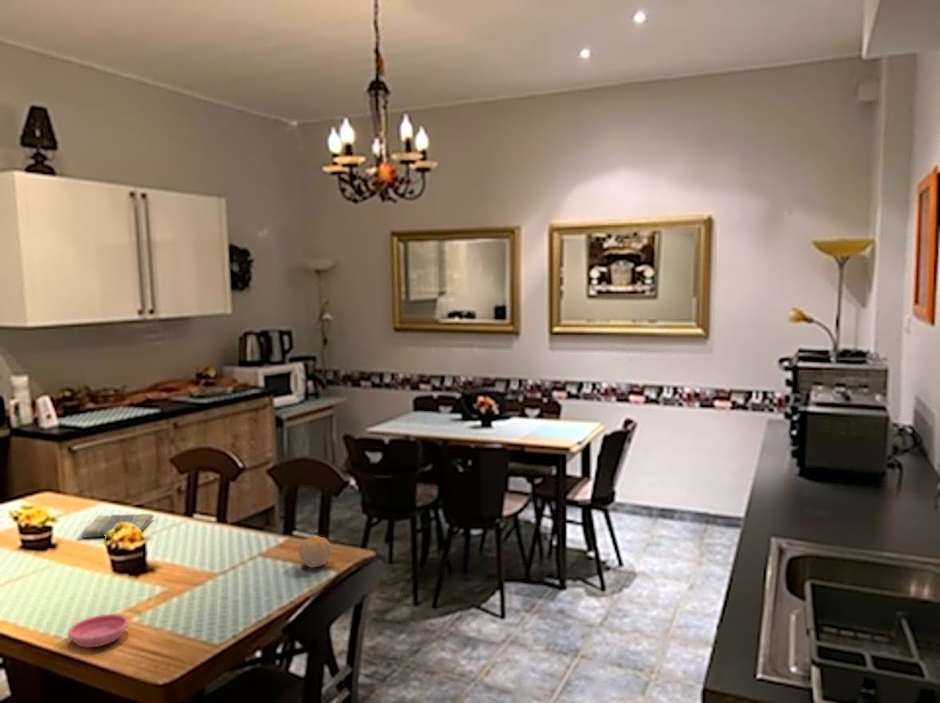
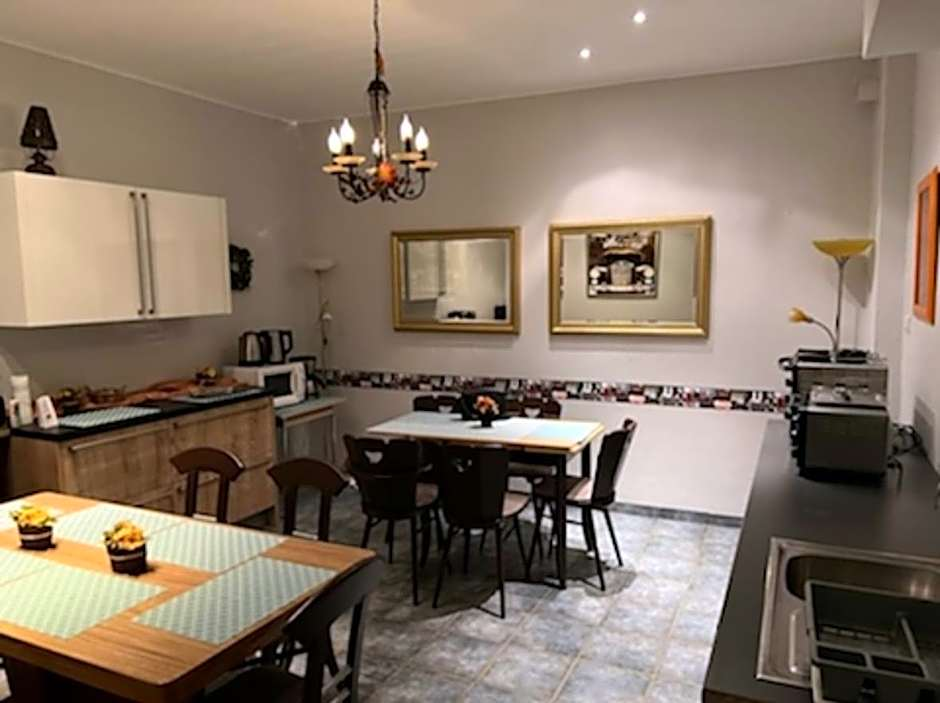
- fruit (315, 551)
- dish towel (119, 522)
- saucer (99, 631)
